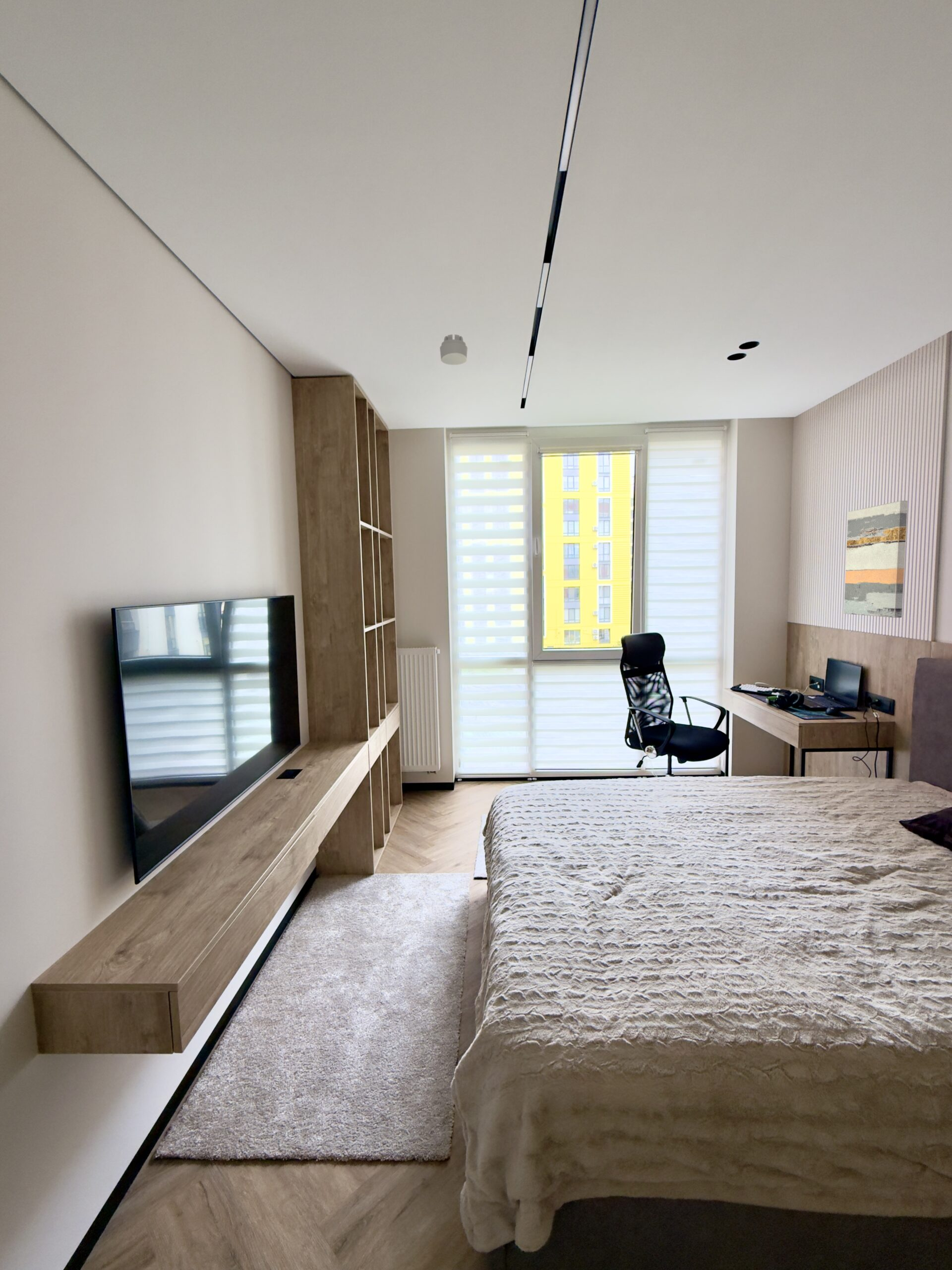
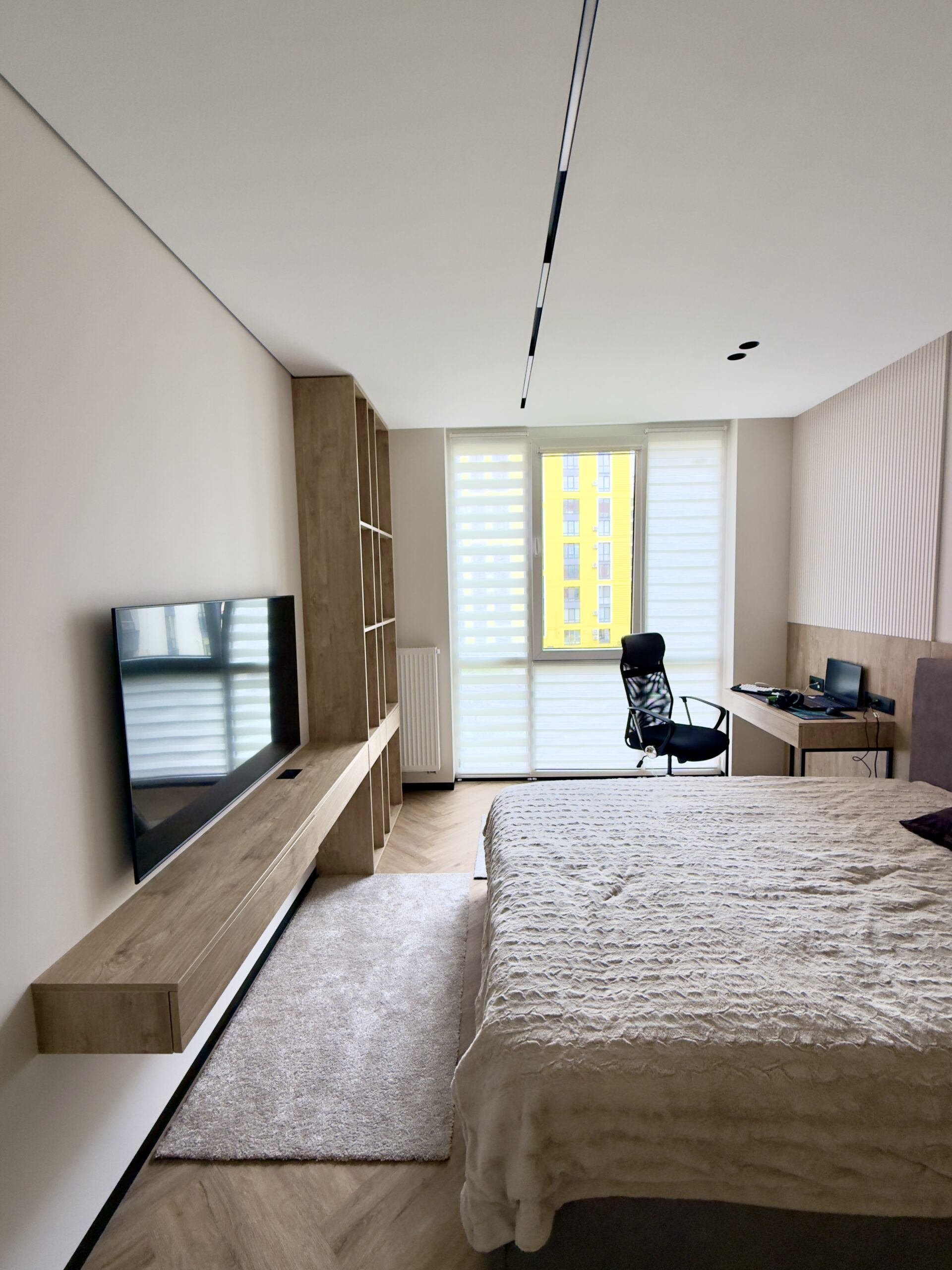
- smoke detector (454, 349)
- wall art (873, 561)
